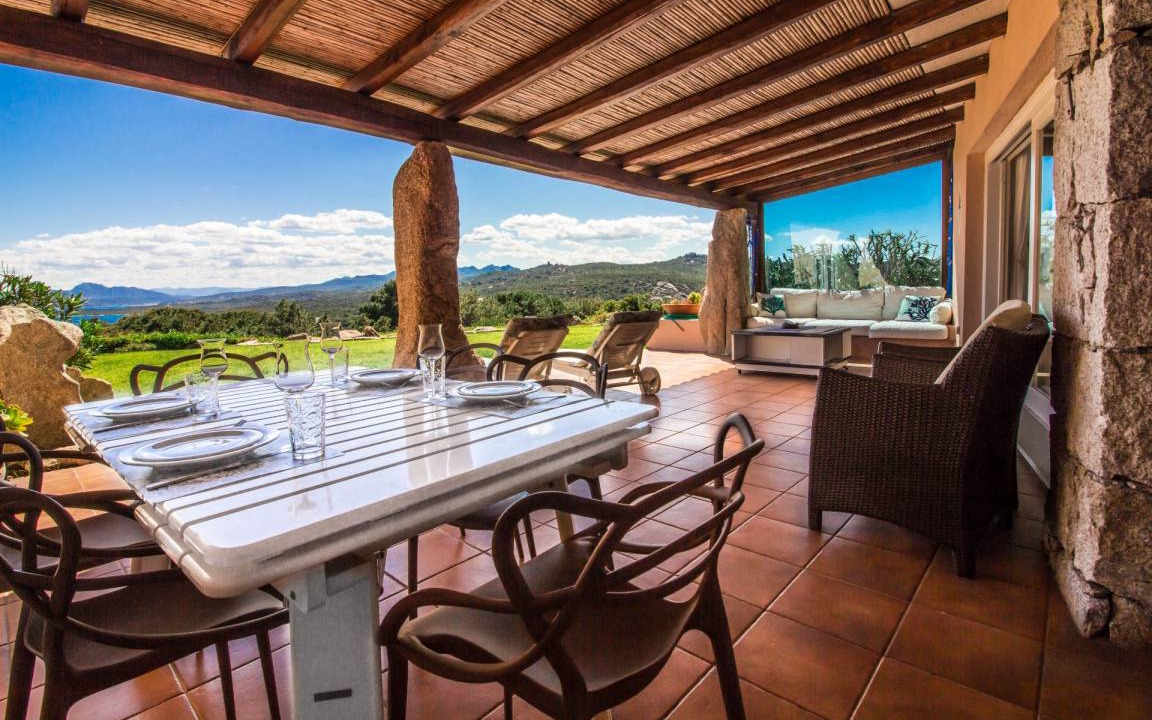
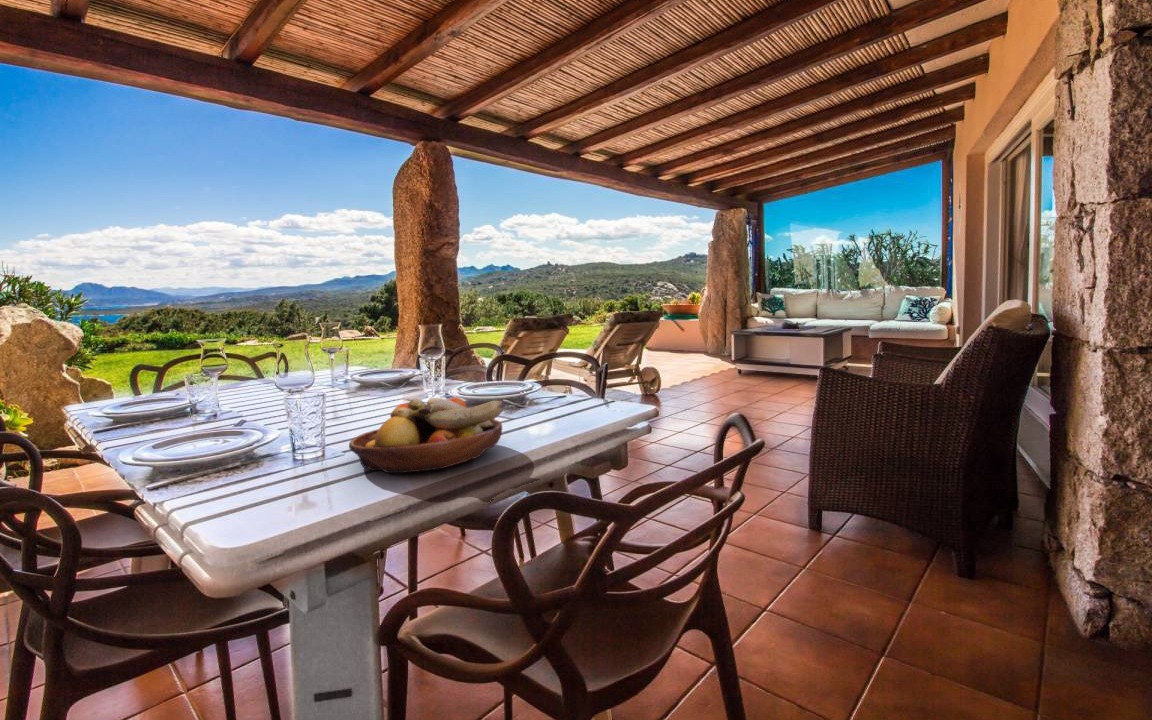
+ fruit bowl (429, 425)
